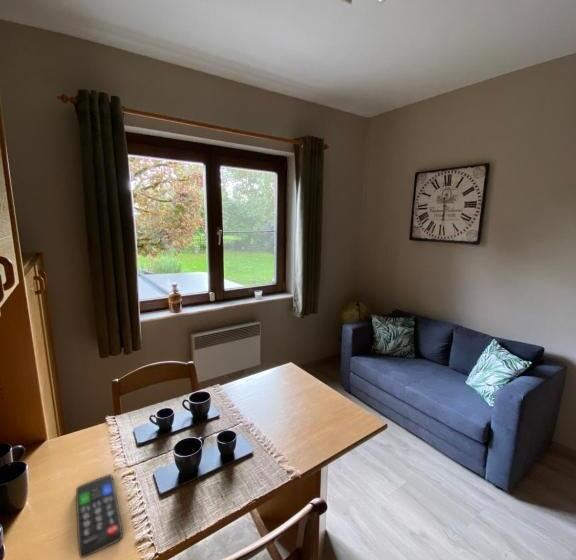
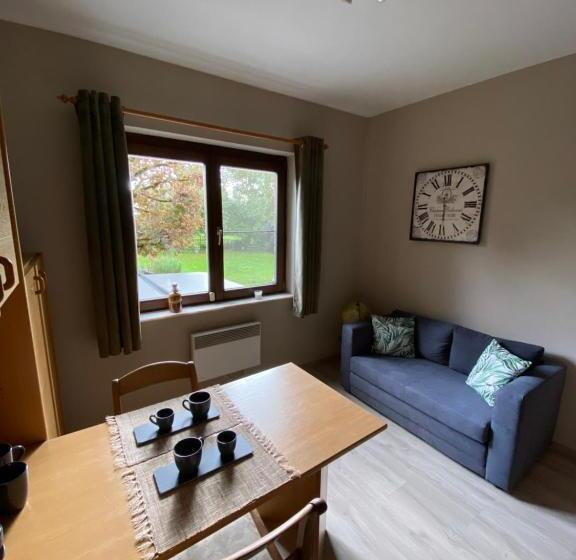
- remote control (97, 510)
